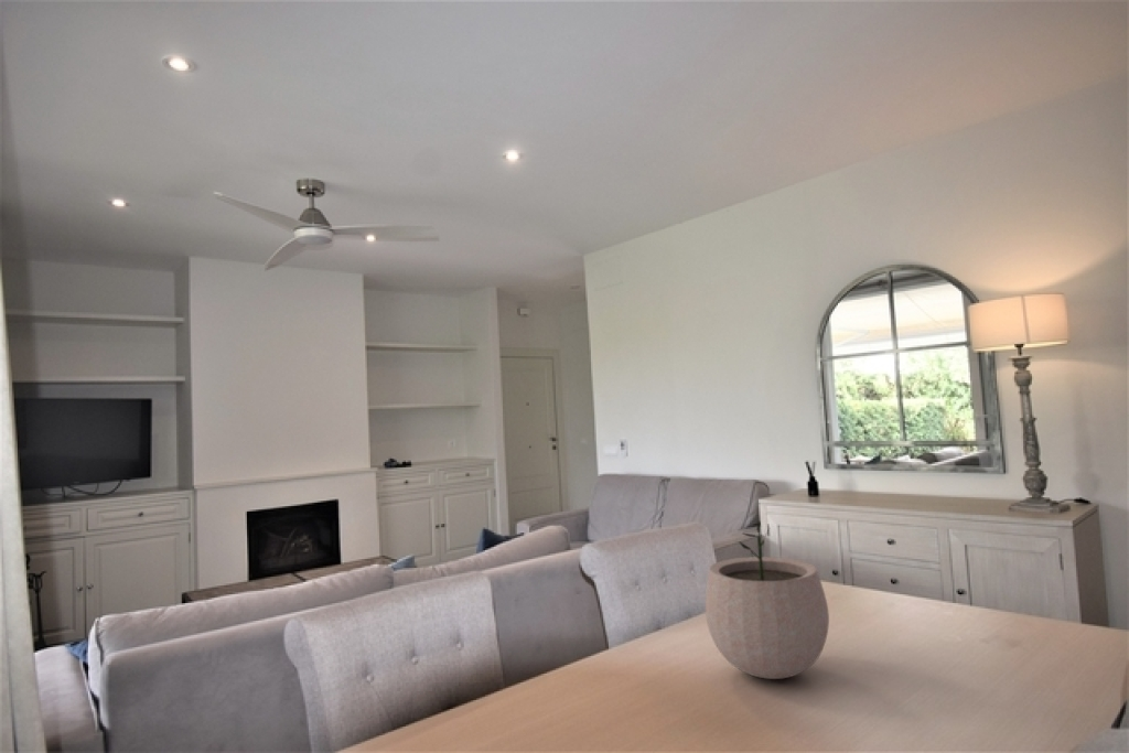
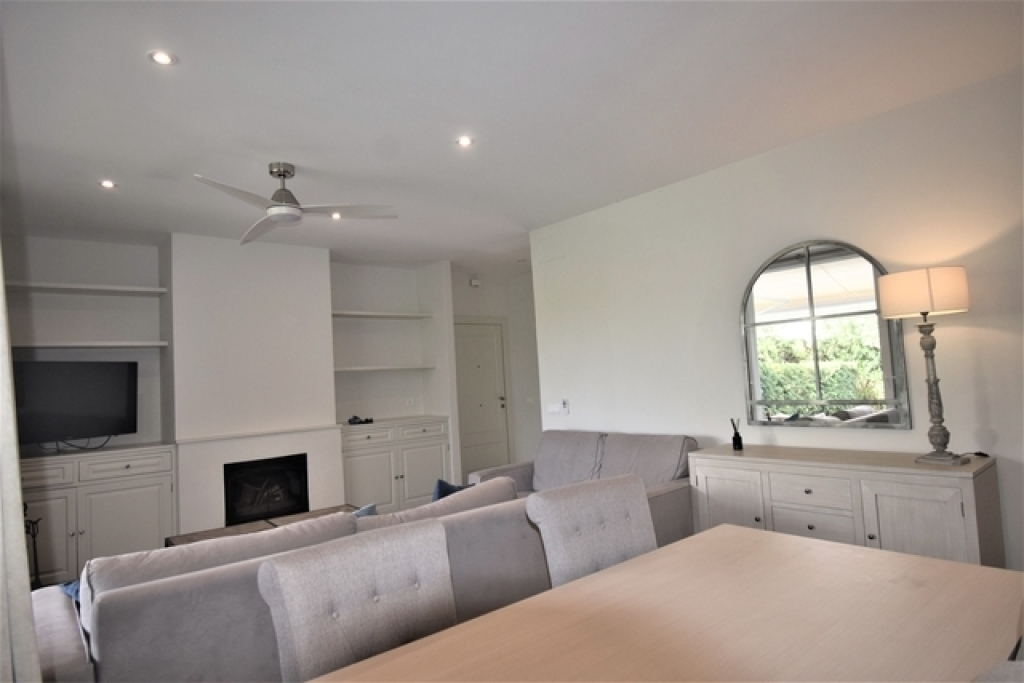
- plant pot (764, 596)
